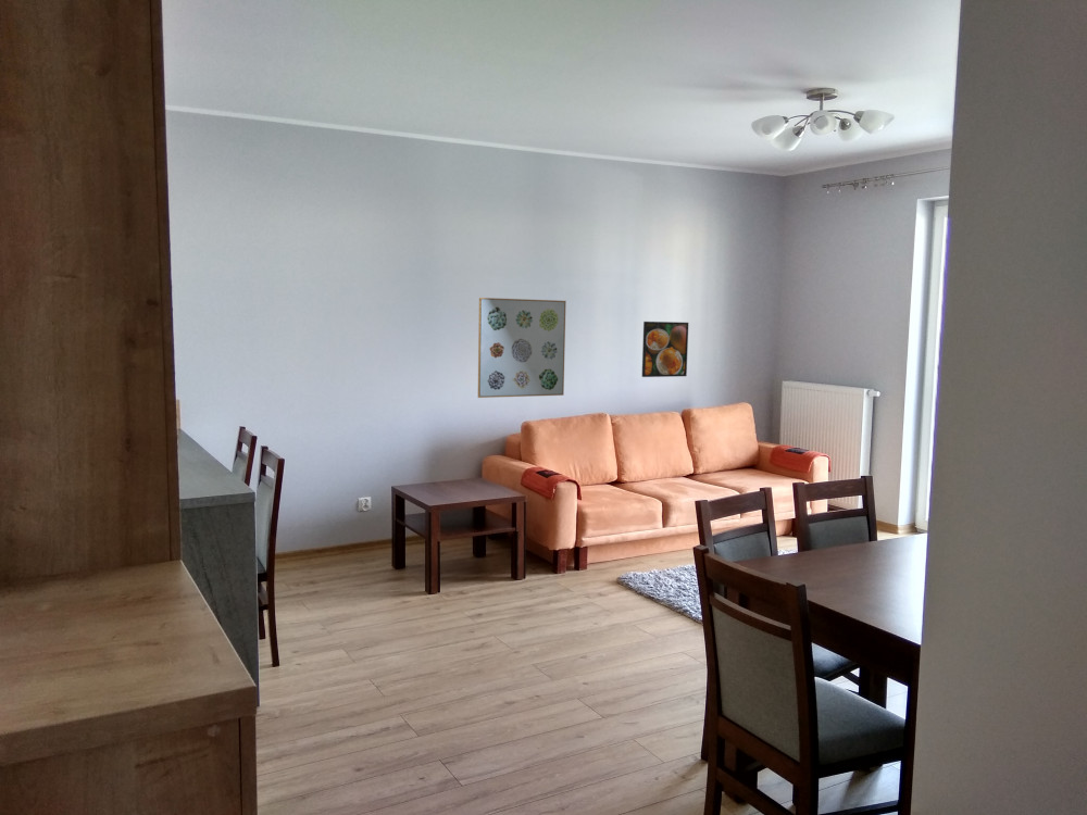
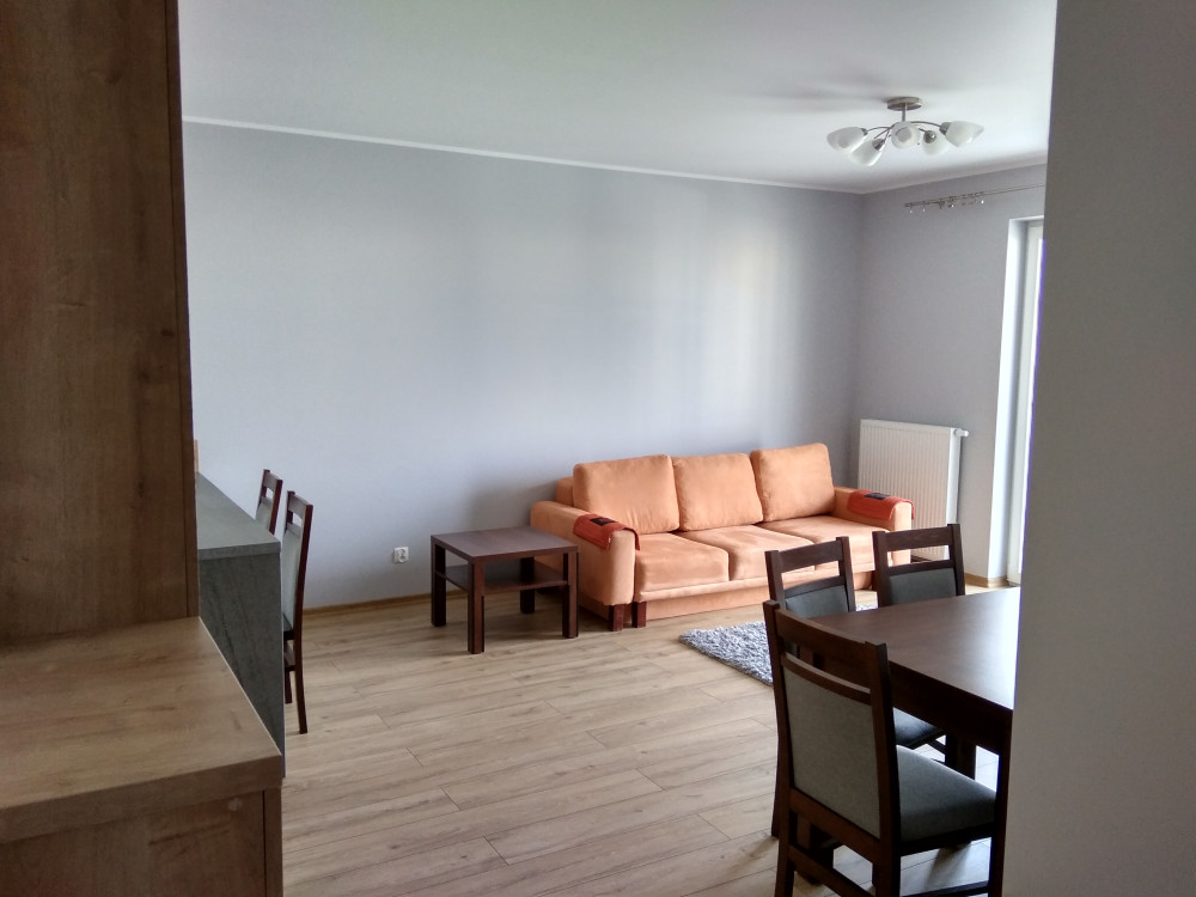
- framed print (665, 349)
- wall art (523, 348)
